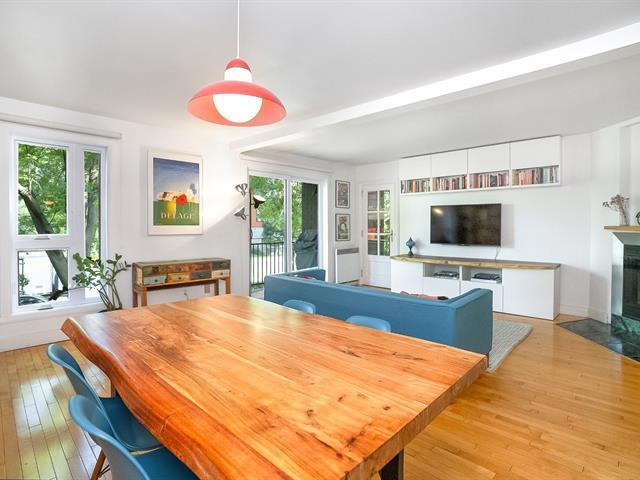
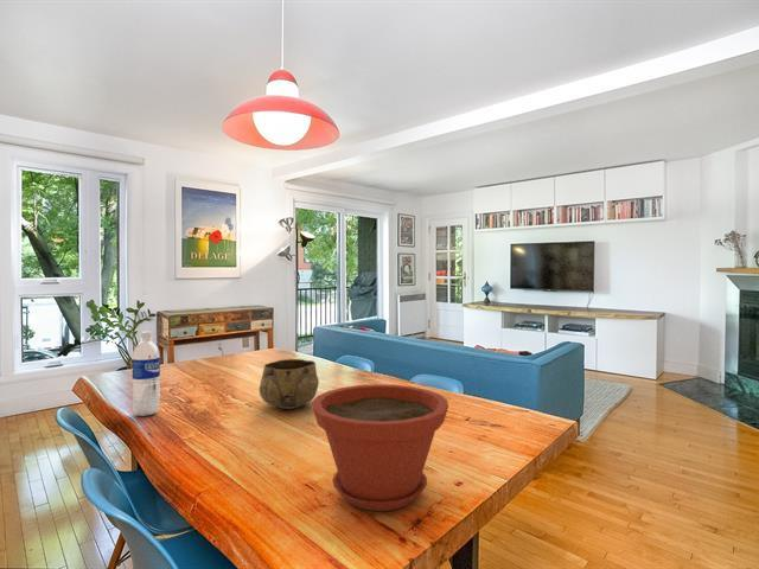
+ water bottle (146, 372)
+ decorative bowl (289, 384)
+ plant pot (380, 446)
